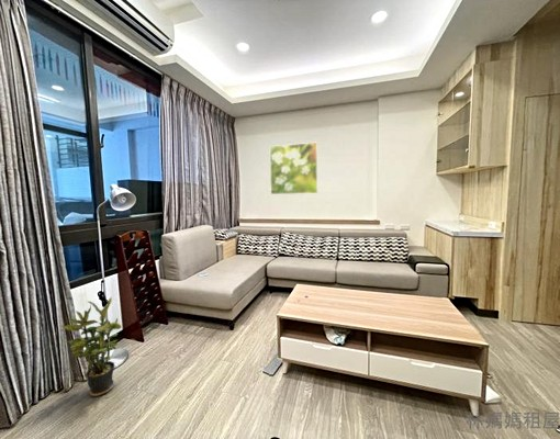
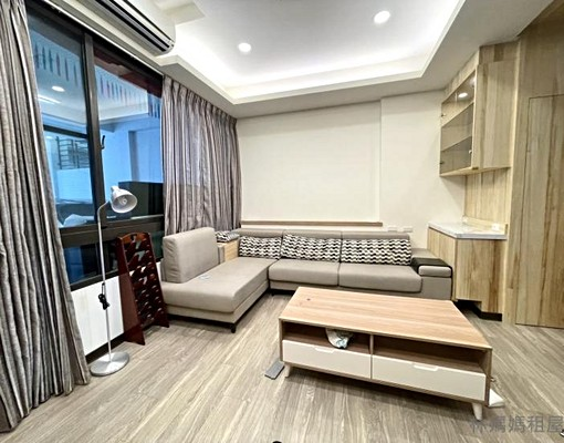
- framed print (293, 169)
- potted plant (93, 347)
